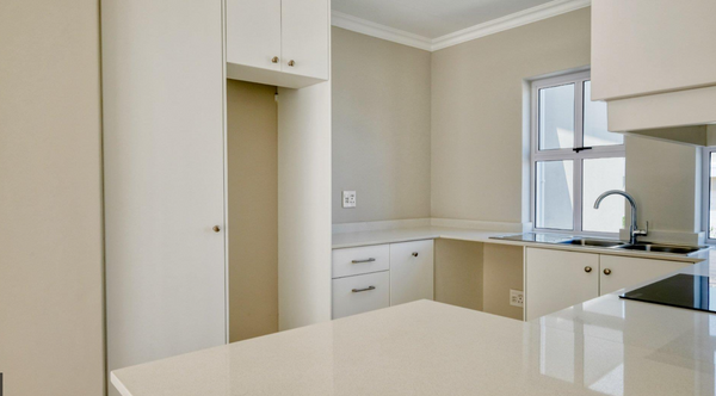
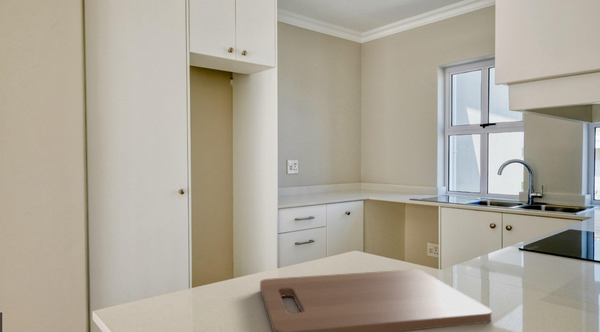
+ cutting board (363, 298)
